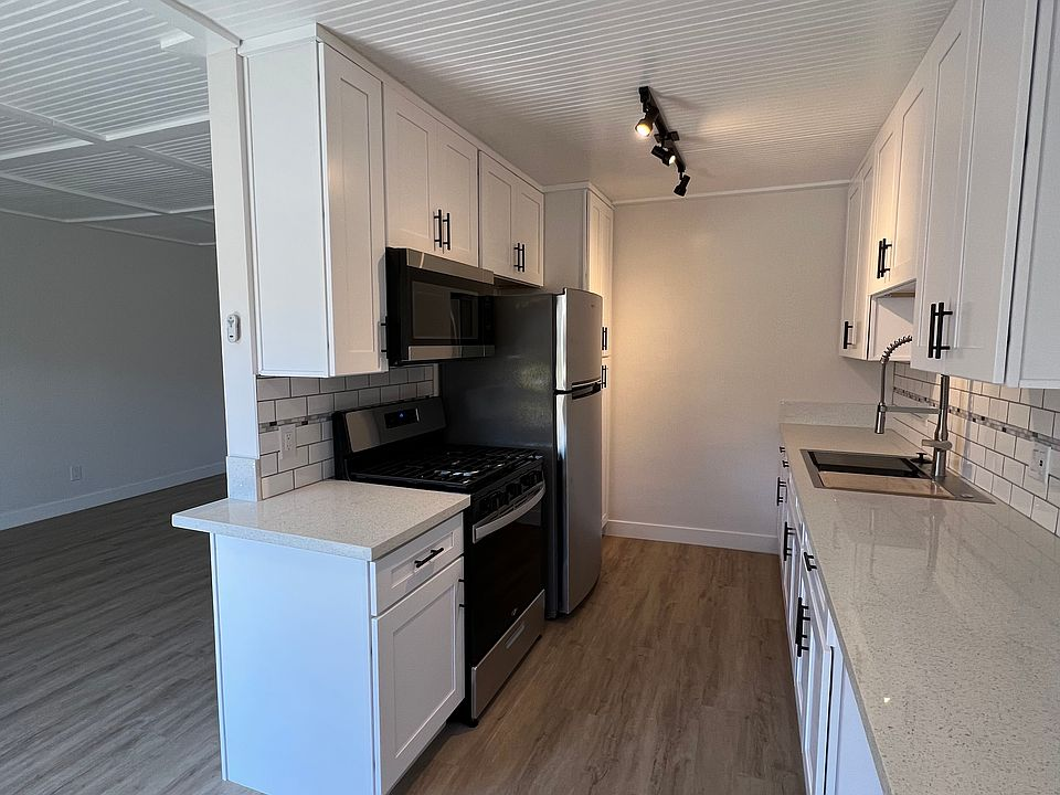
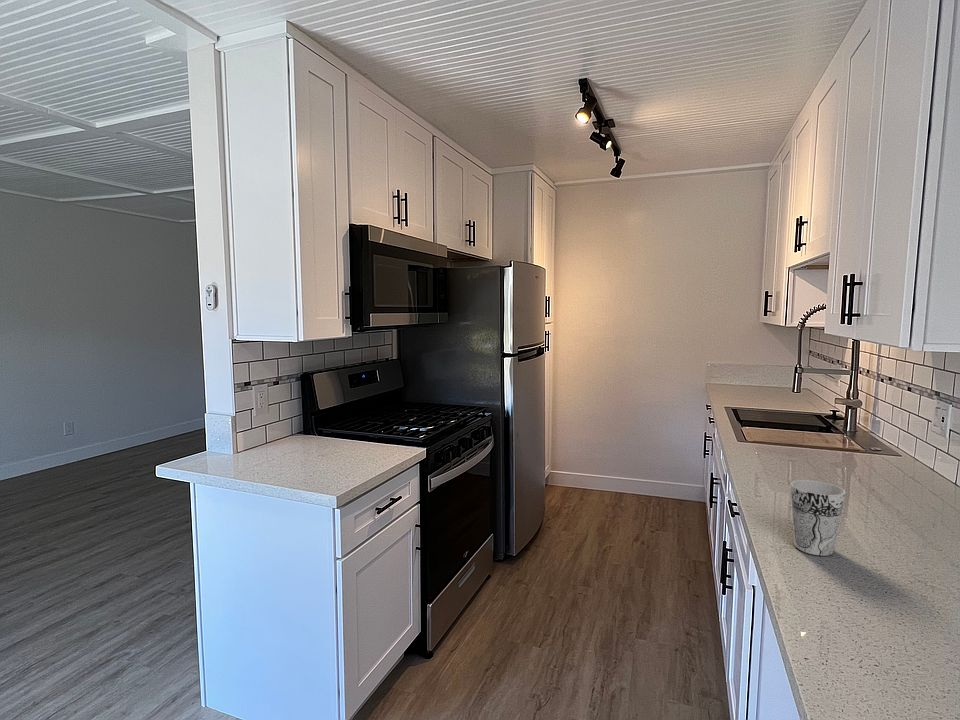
+ cup (815, 518)
